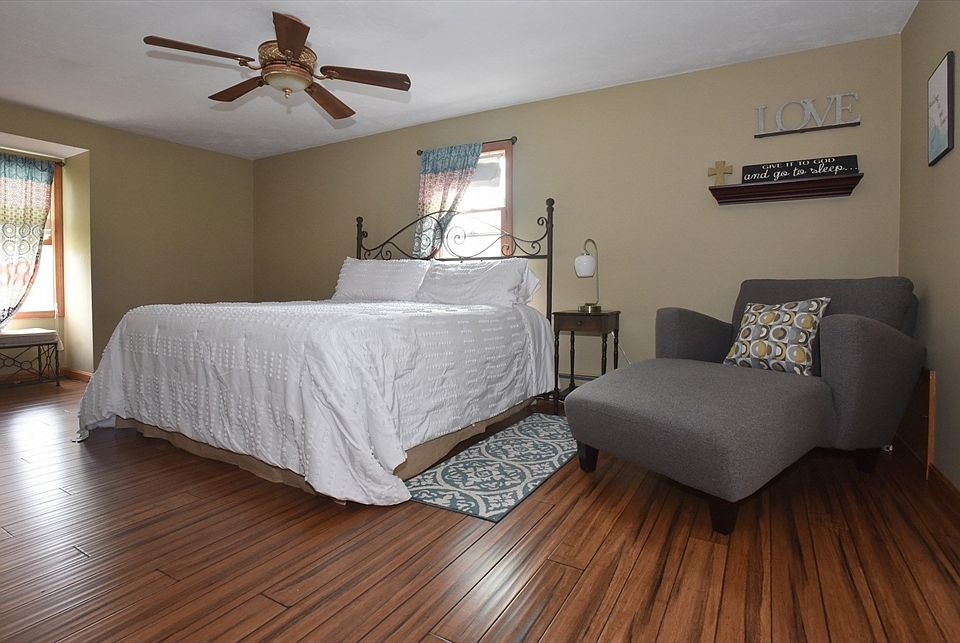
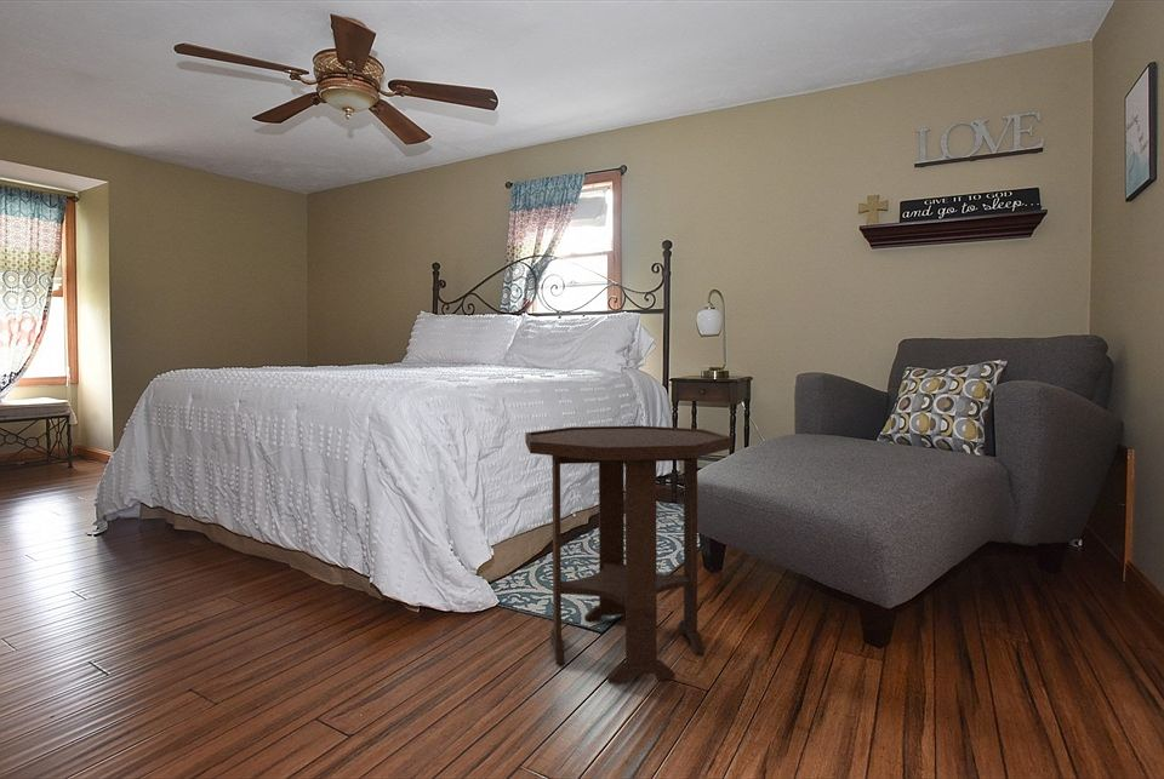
+ side table (623, 540)
